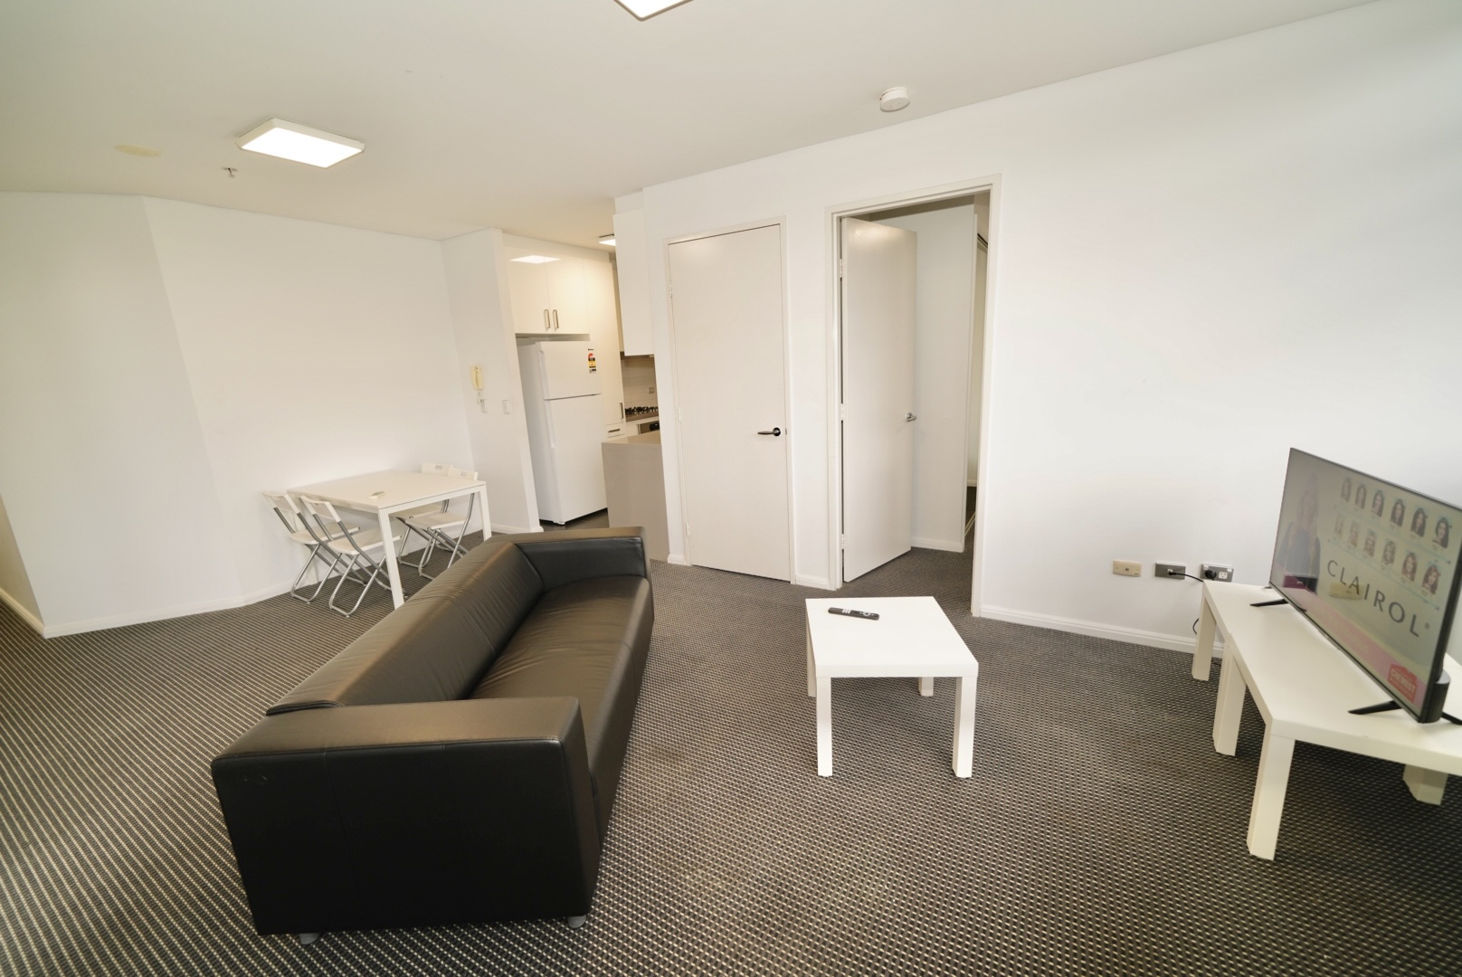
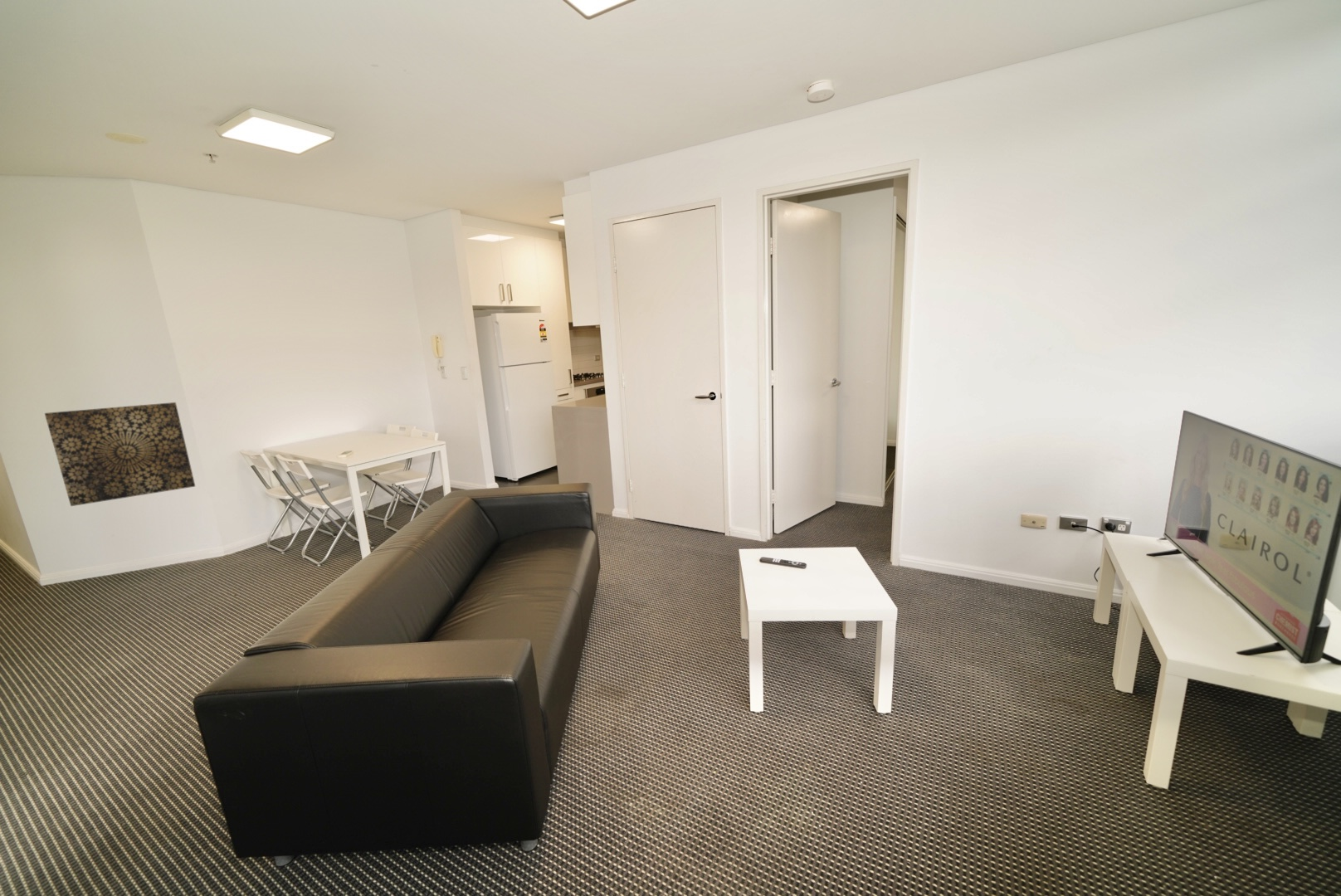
+ wall art (125, 452)
